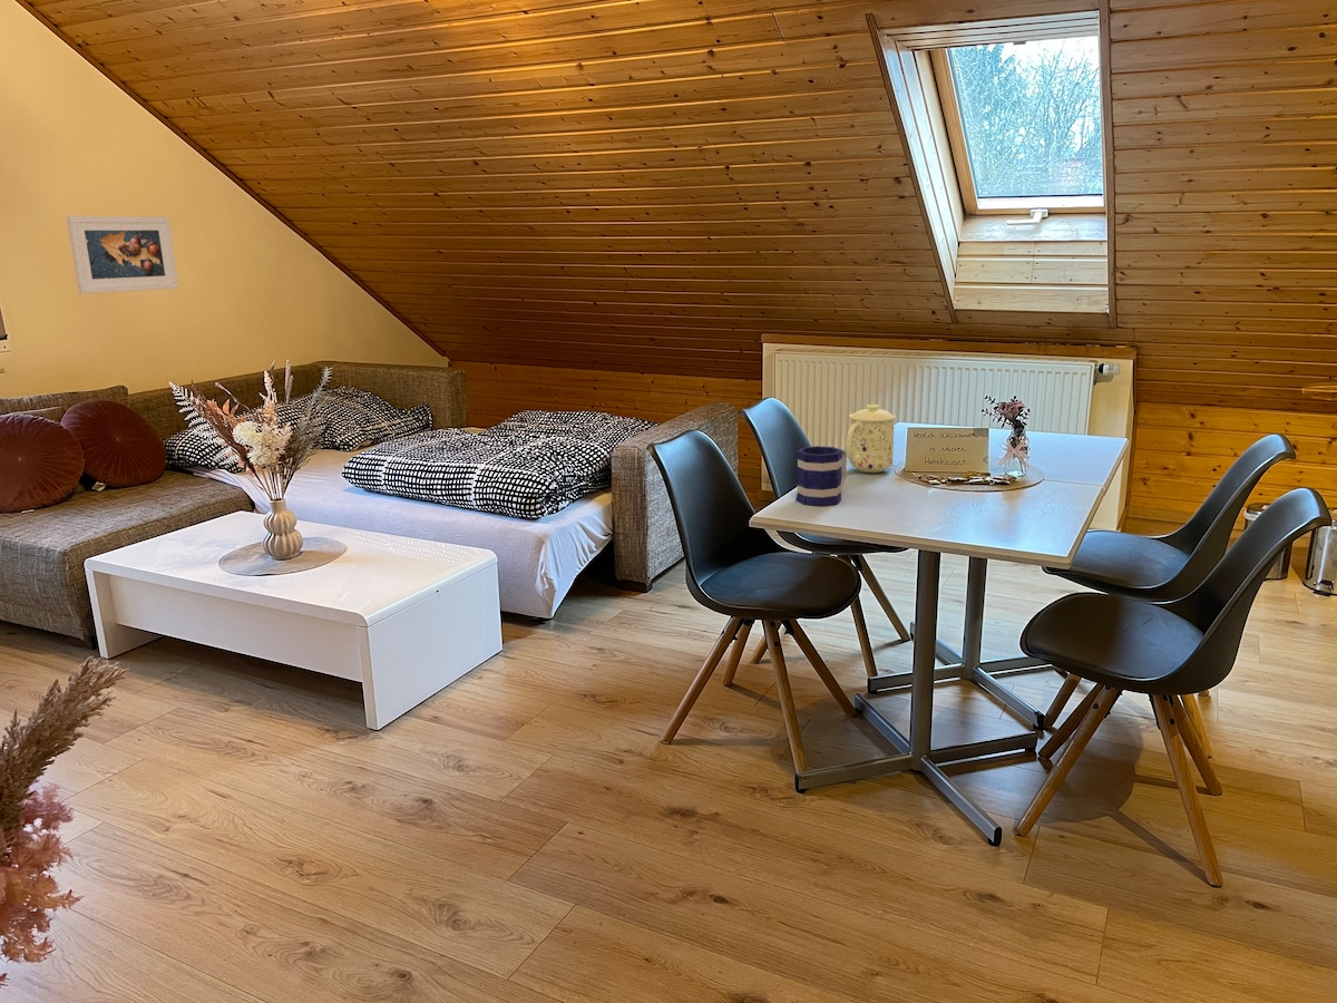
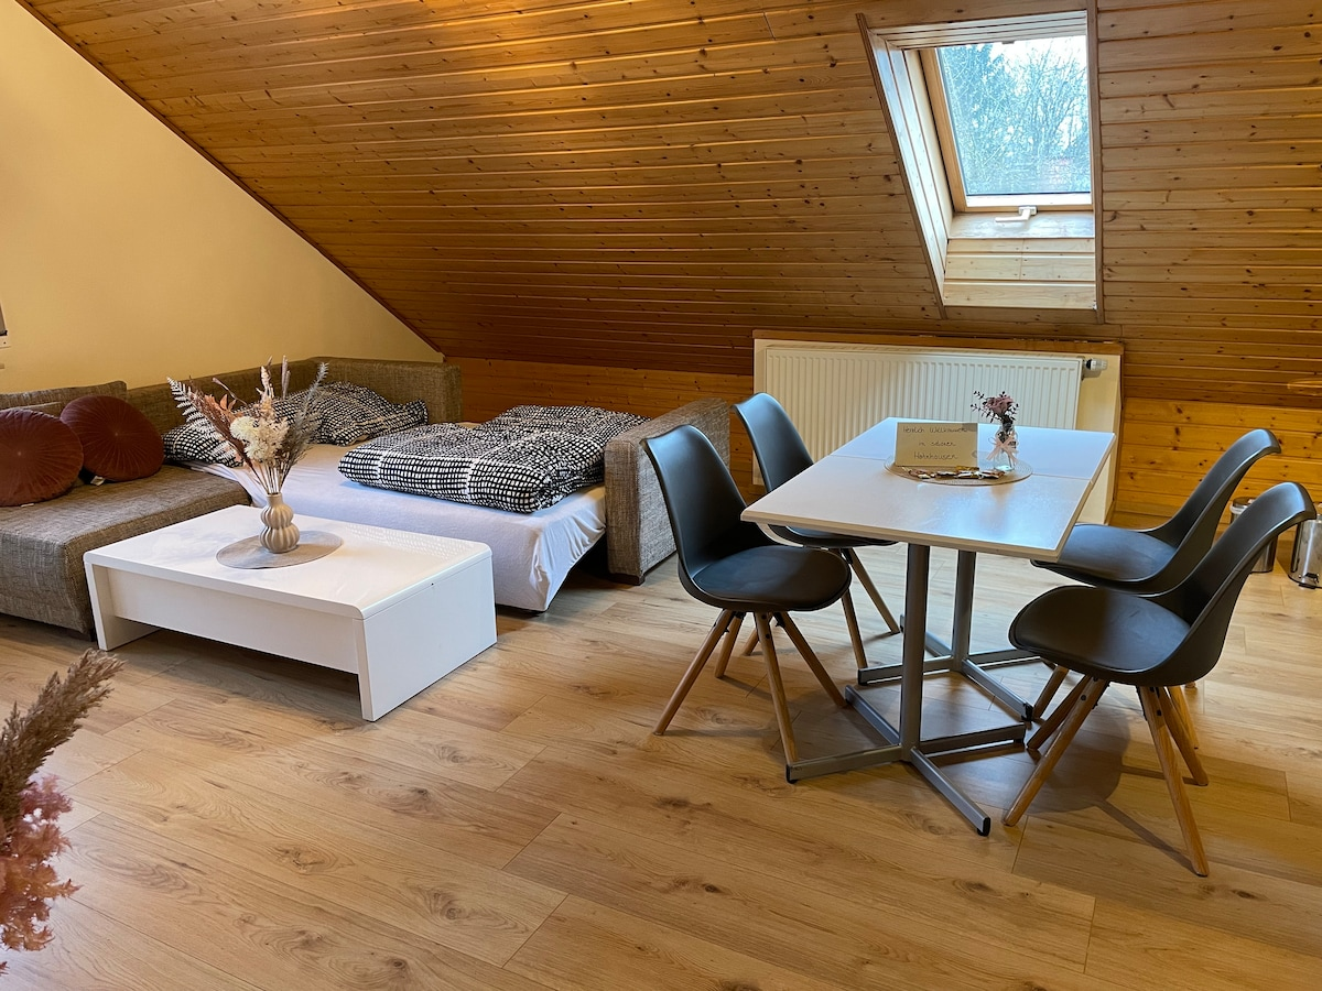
- mug (824, 474)
- mug (869, 438)
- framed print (125, 253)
